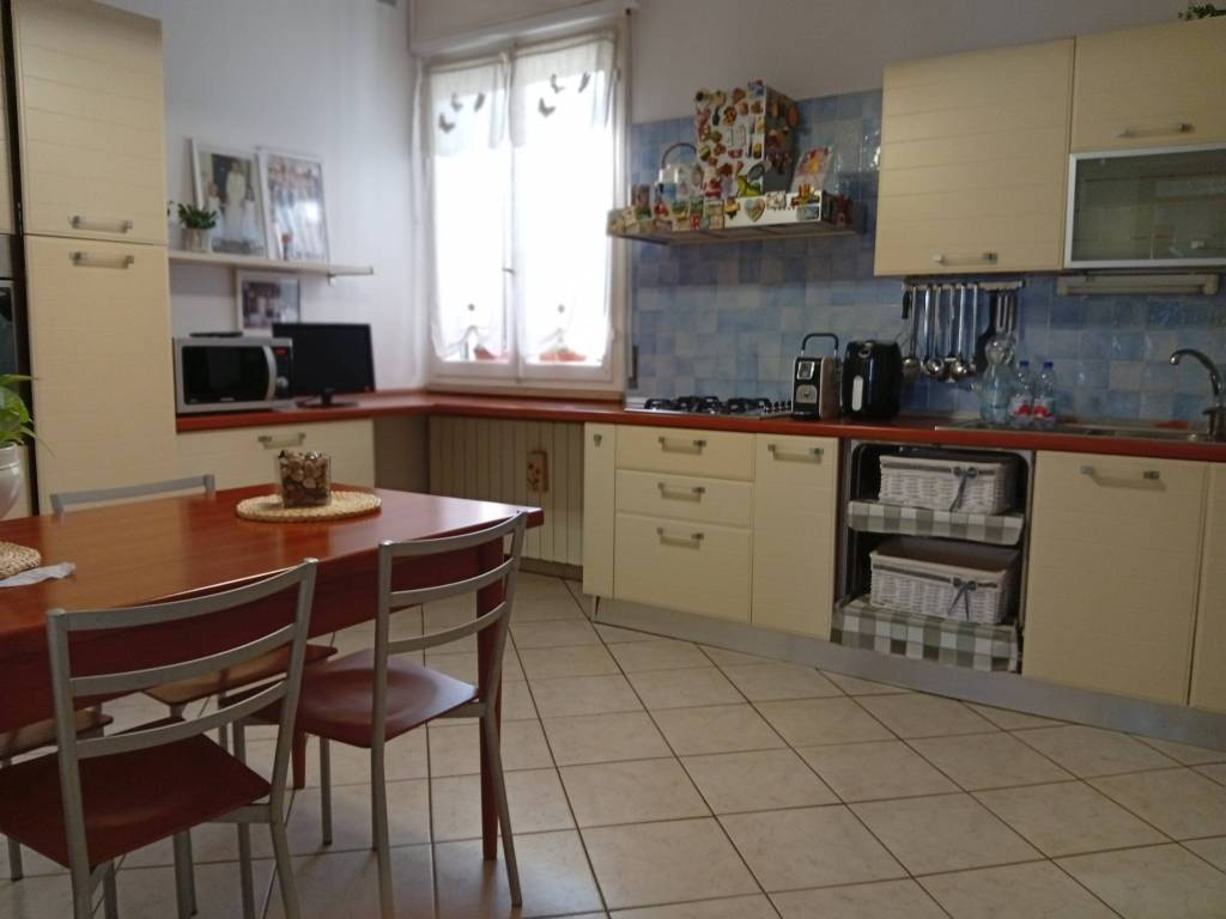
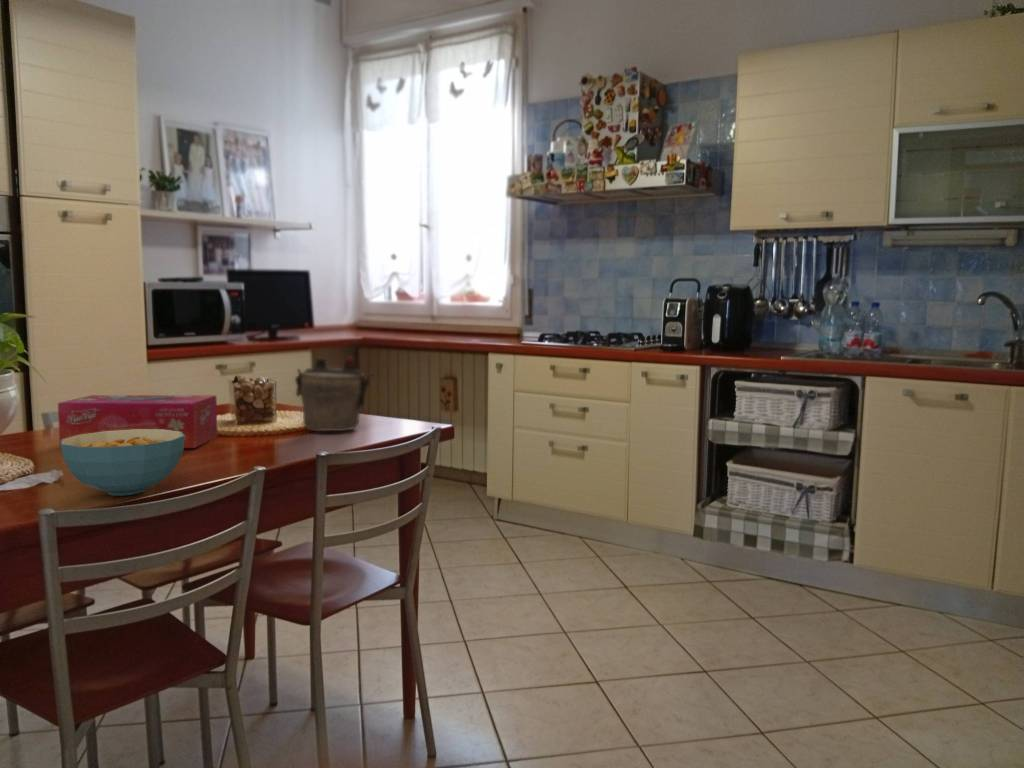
+ cereal bowl (125, 464)
+ tissue box (141, 420)
+ teapot (334, 393)
